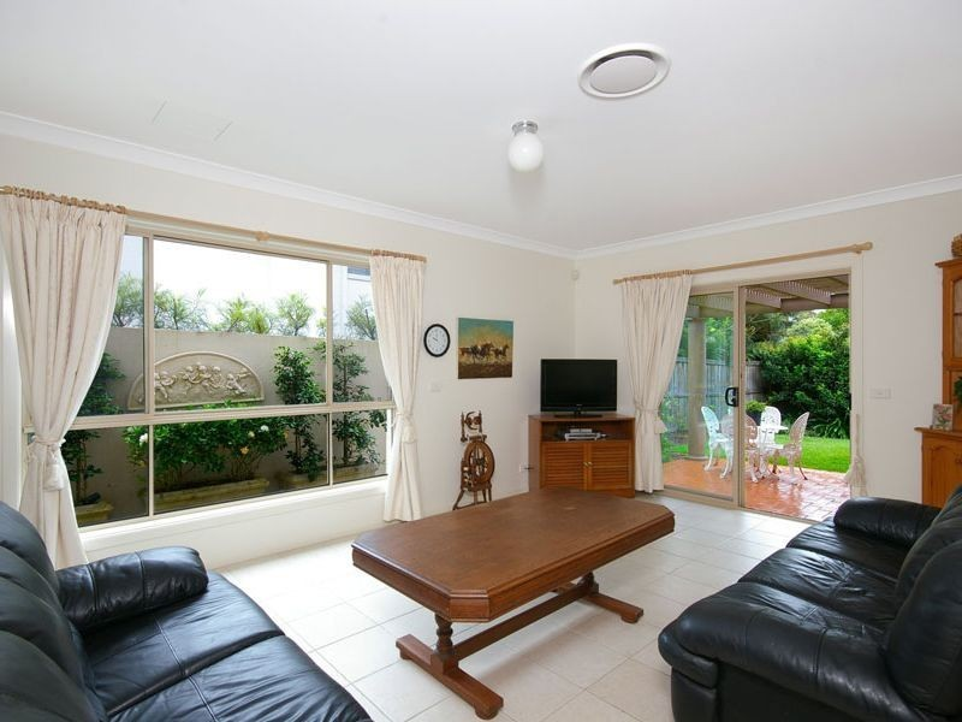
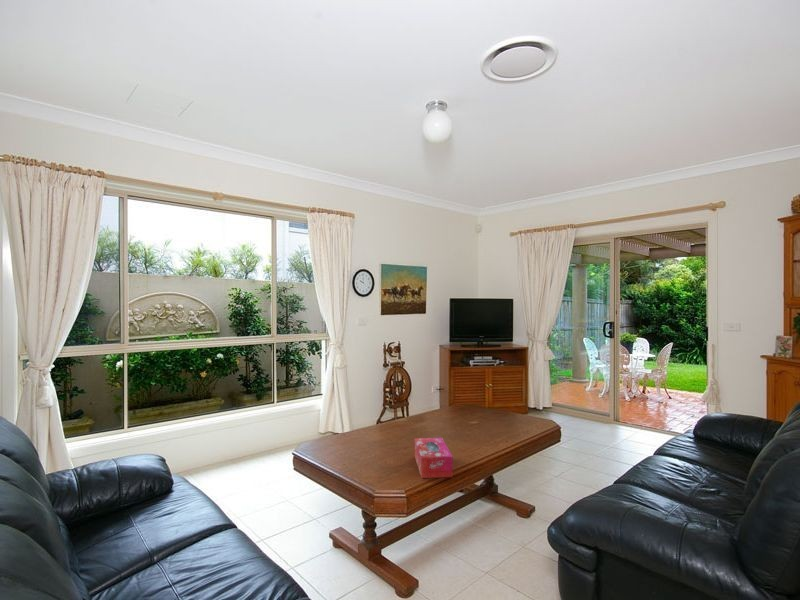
+ tissue box (432, 456)
